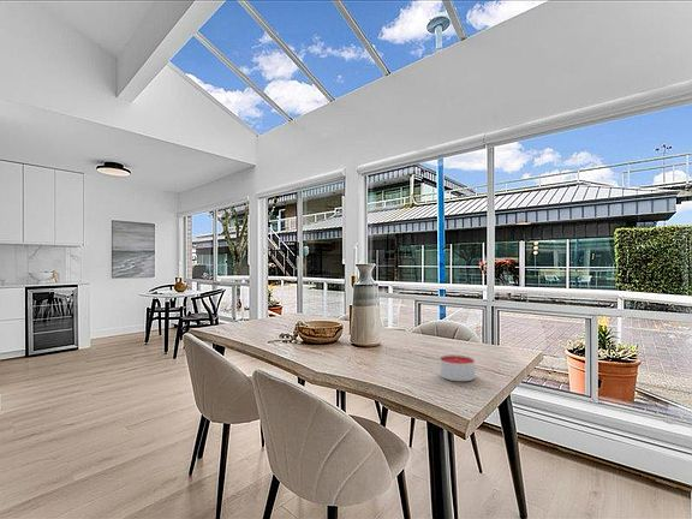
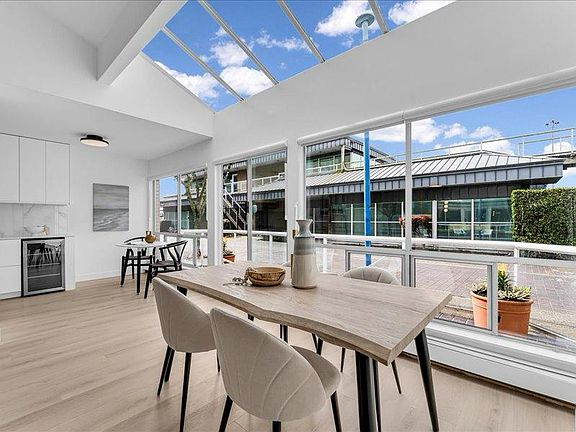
- candle (457, 366)
